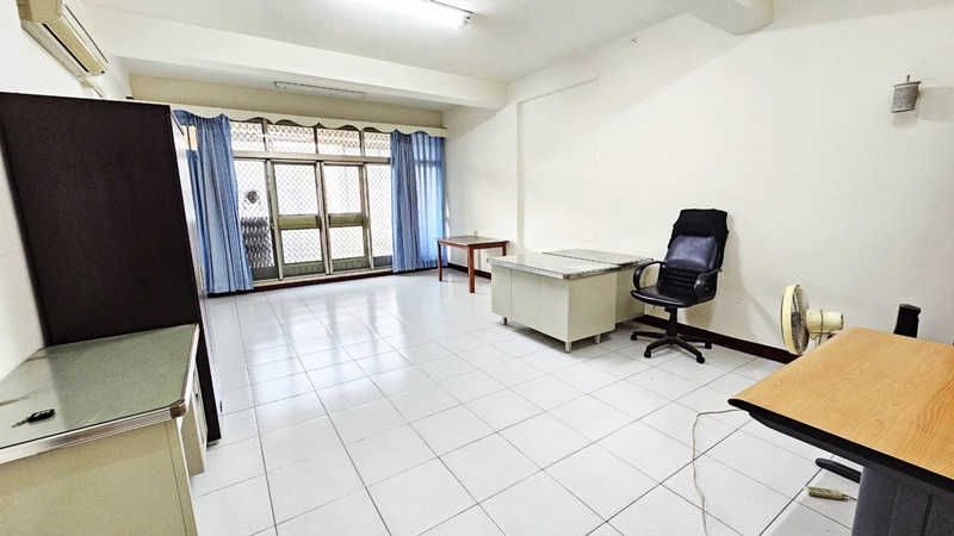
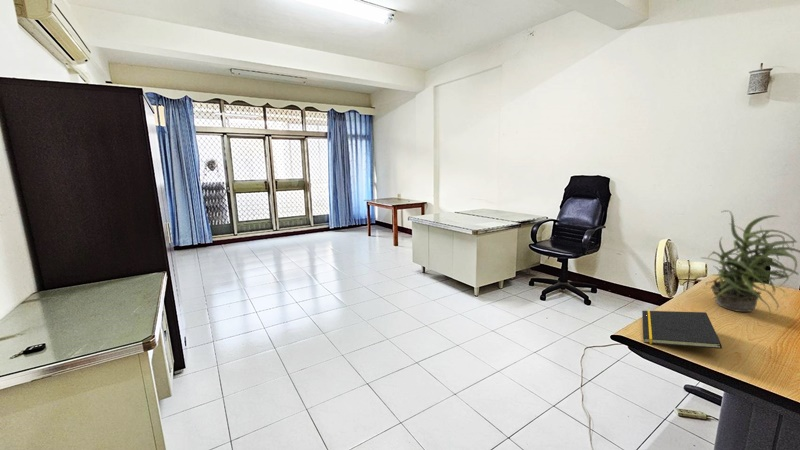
+ potted plant (751, 262)
+ notepad (676, 327)
